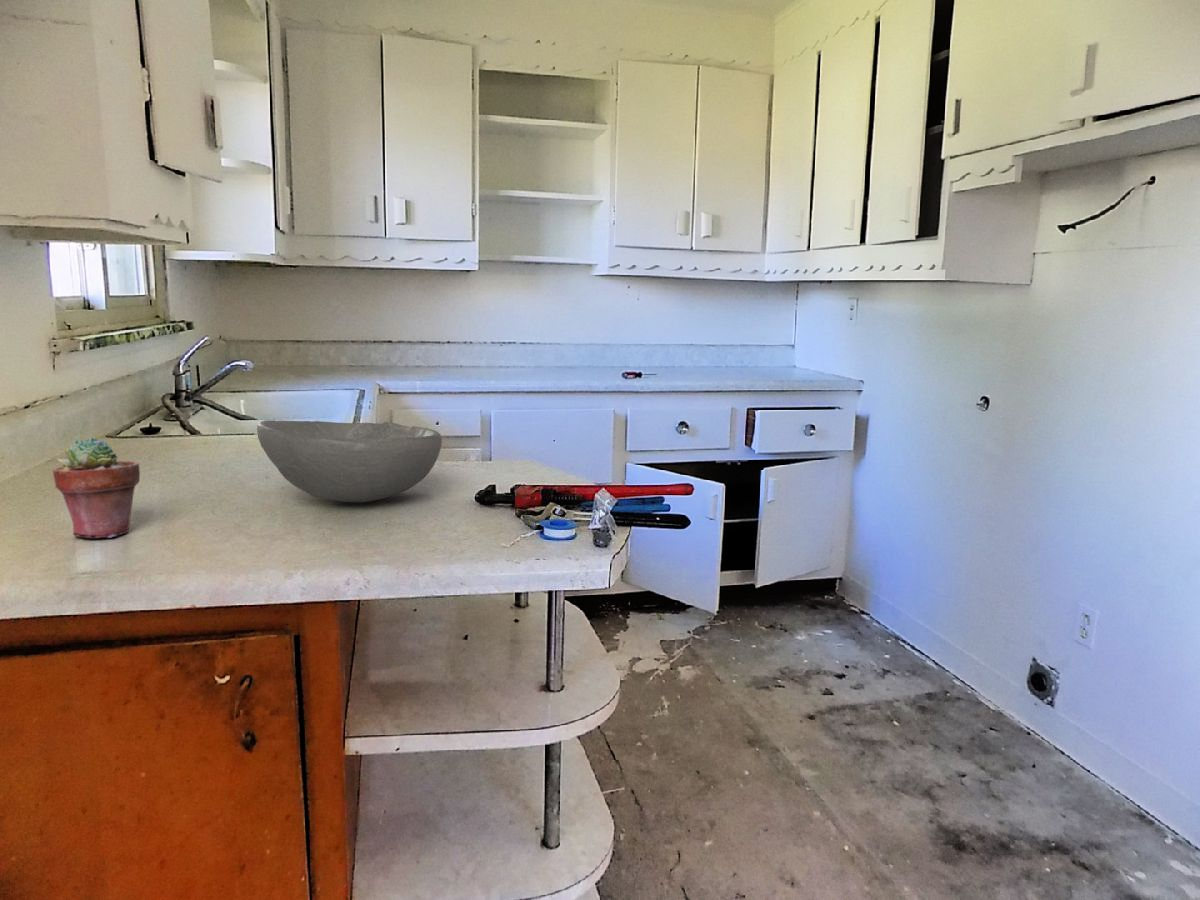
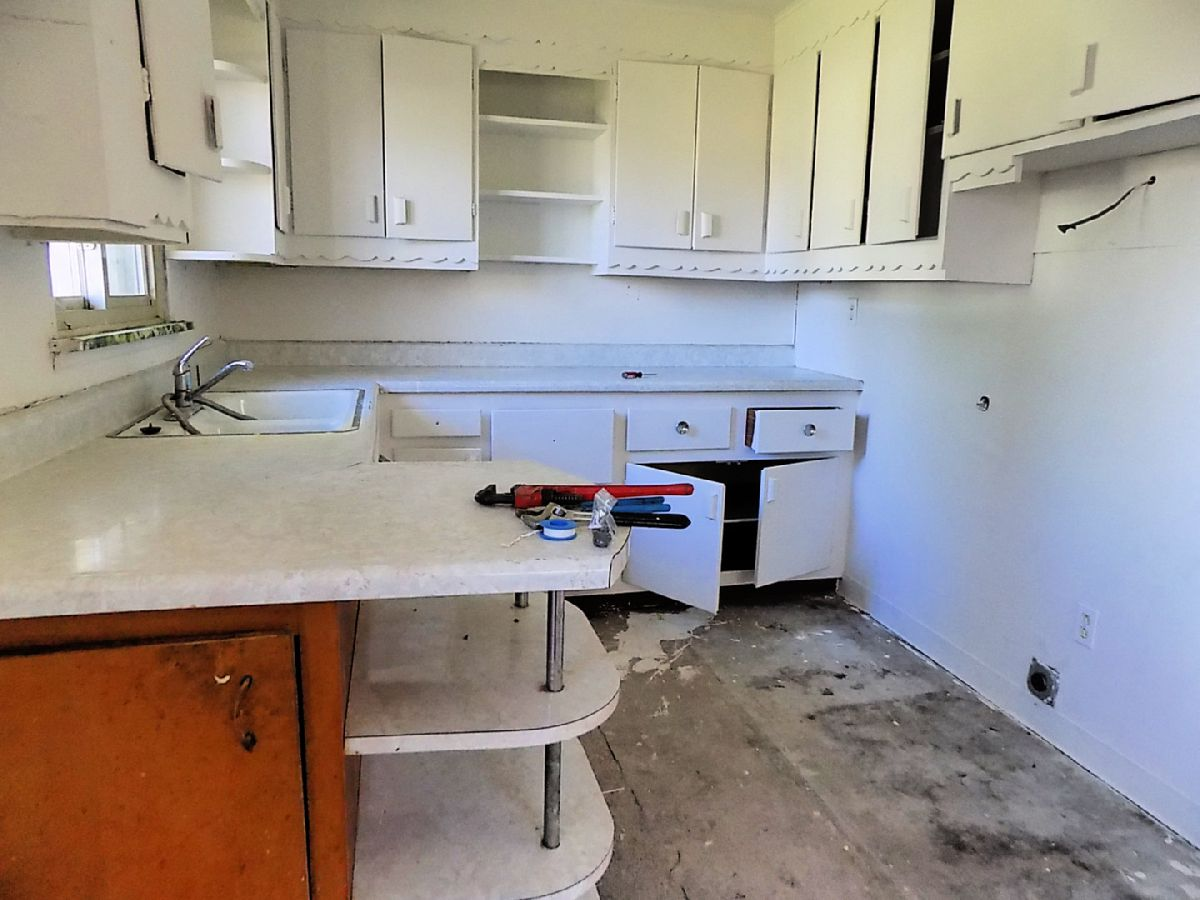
- potted succulent (98, 485)
- bowl (353, 460)
